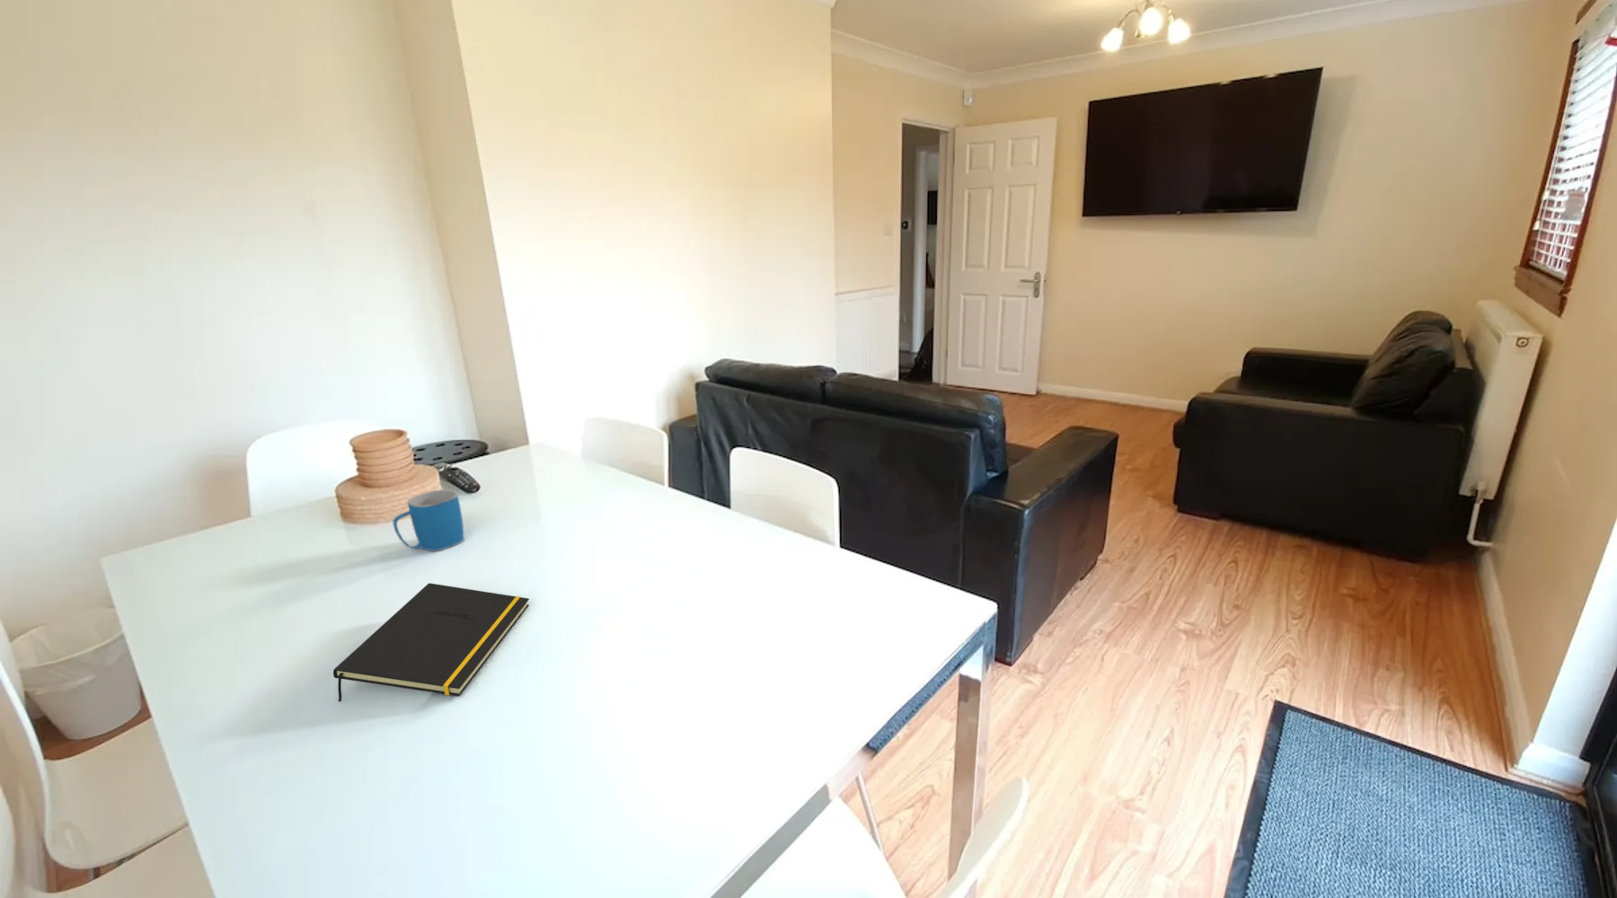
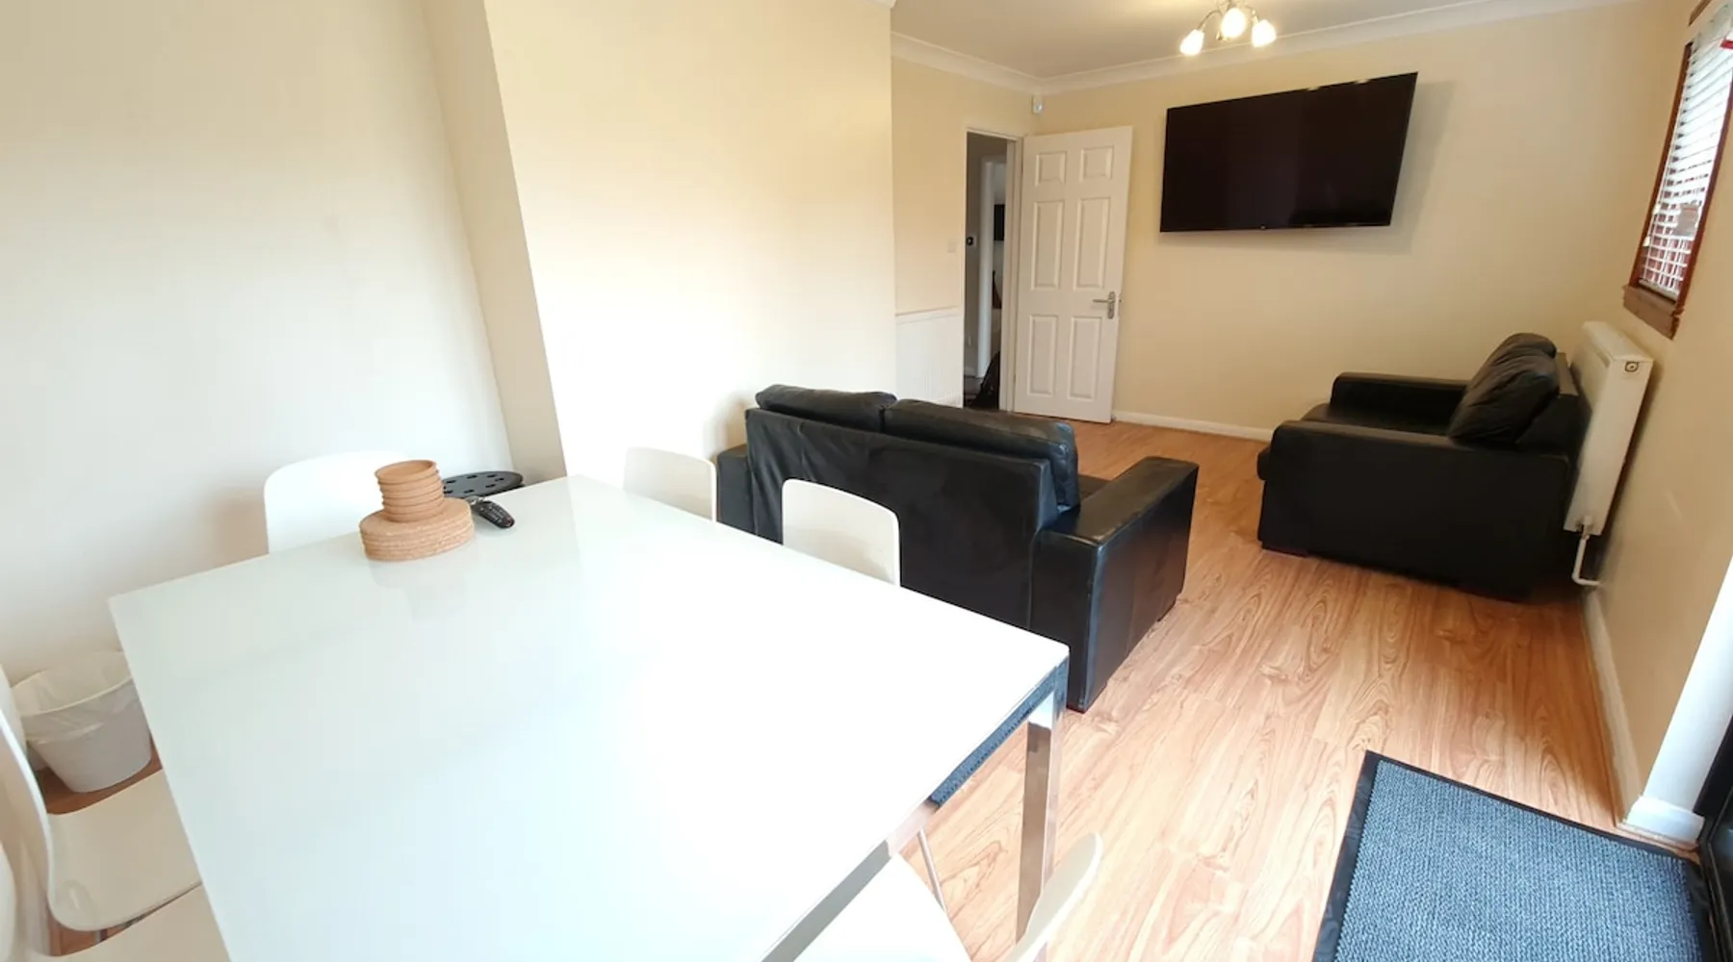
- notepad (442, 633)
- mug (428, 523)
